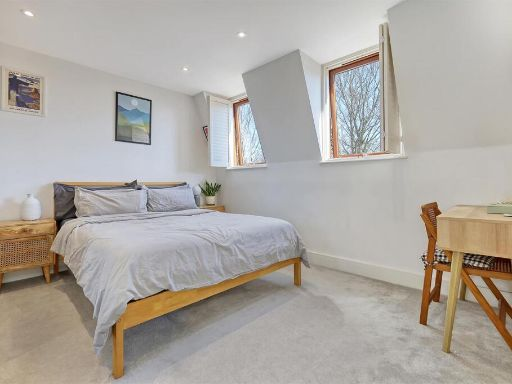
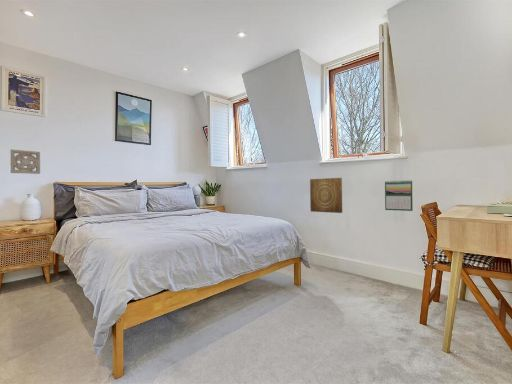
+ wall ornament (25, 162)
+ calendar (398, 195)
+ wall art (325, 195)
